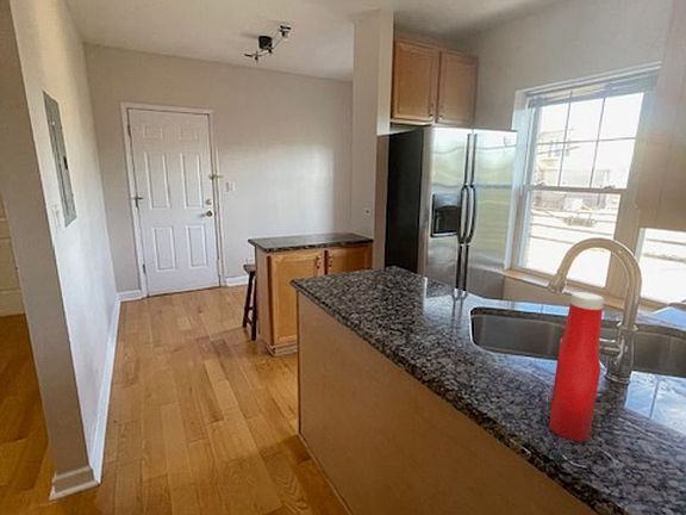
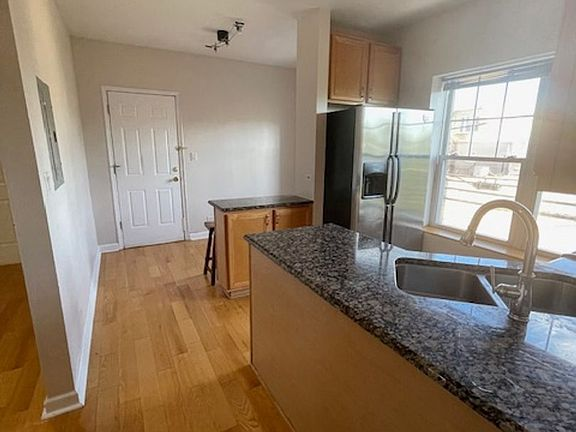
- soap bottle (578, 359)
